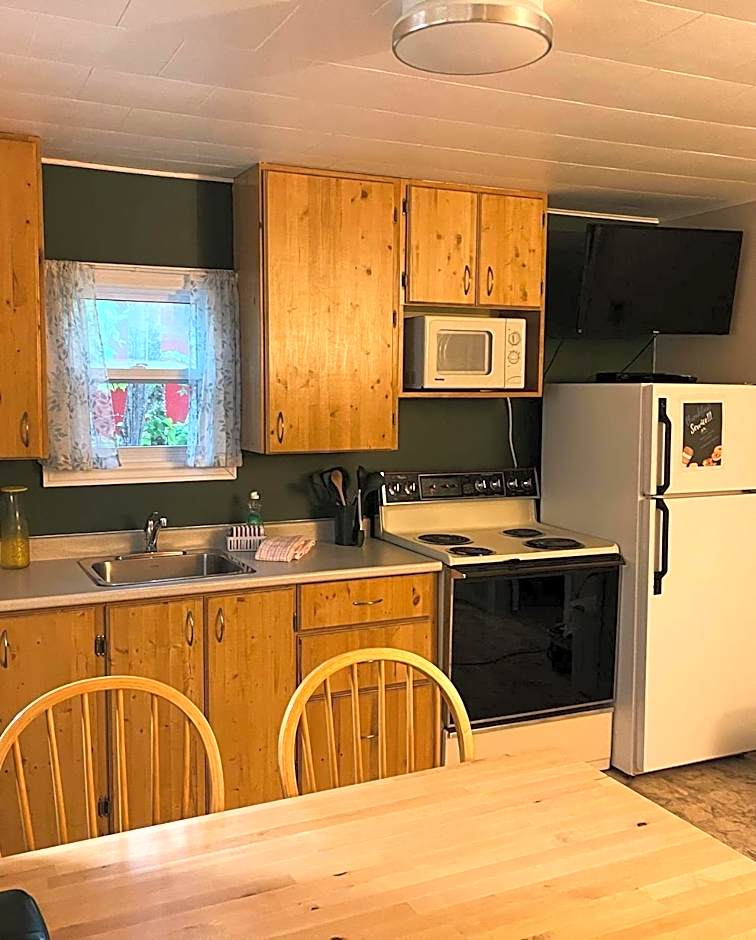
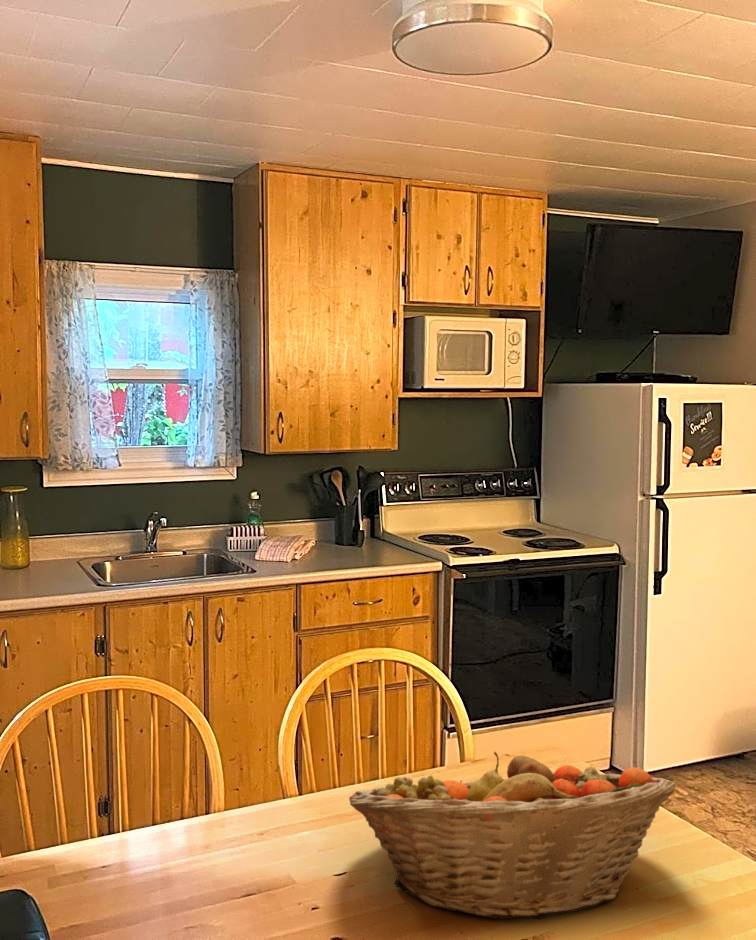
+ fruit basket (510, 816)
